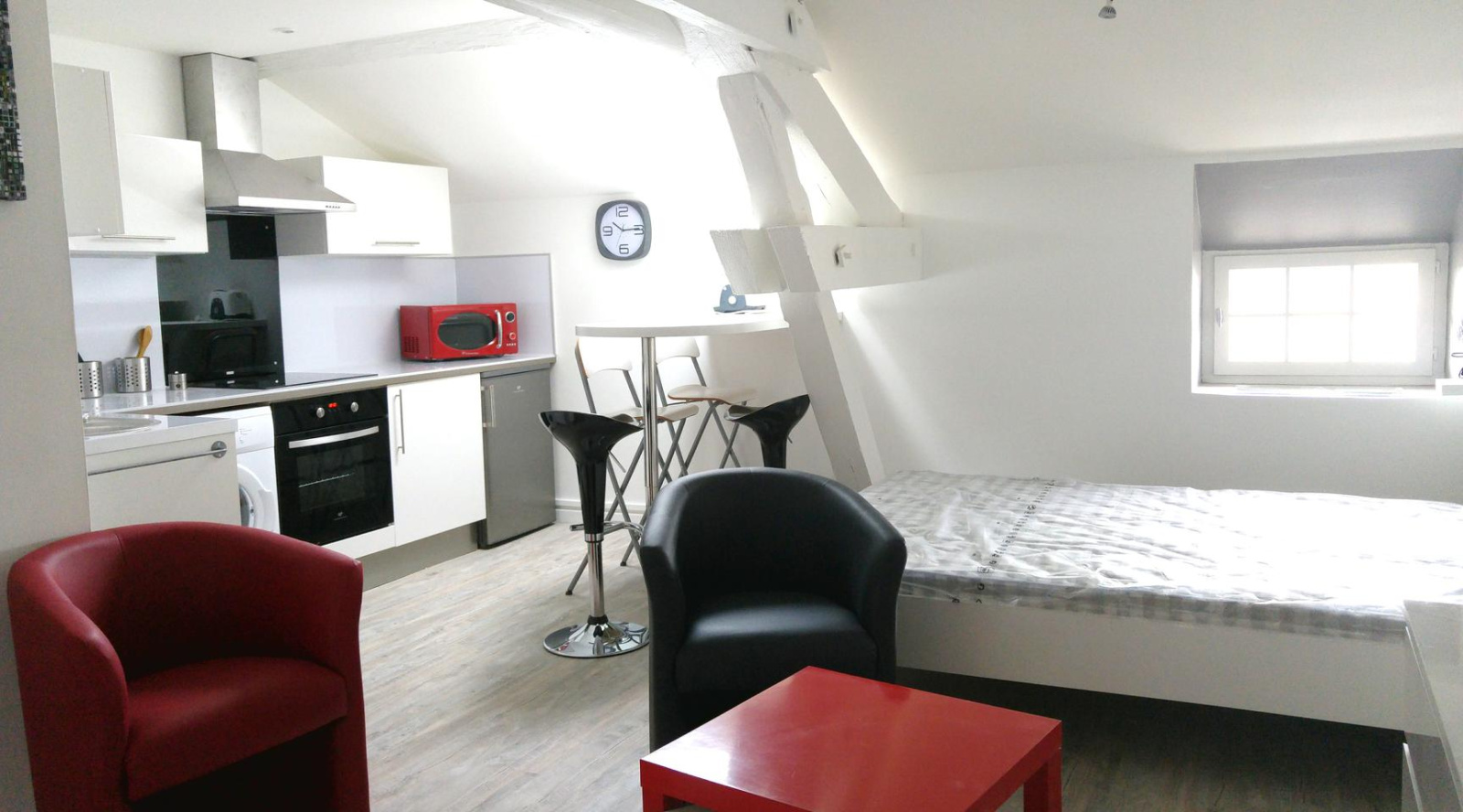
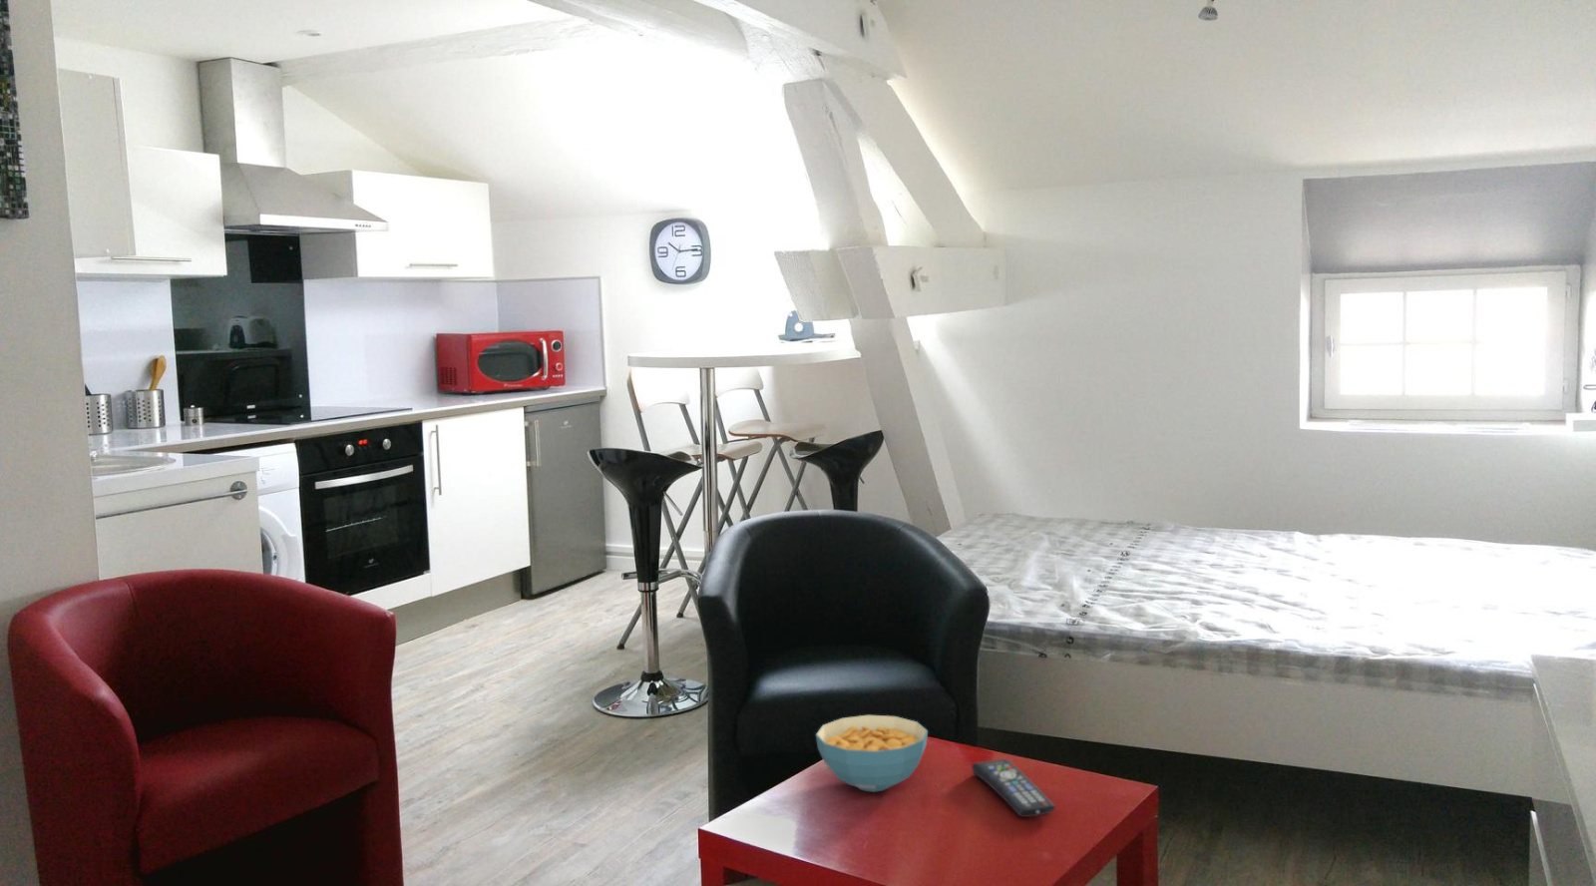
+ cereal bowl (872, 758)
+ remote control (1010, 786)
